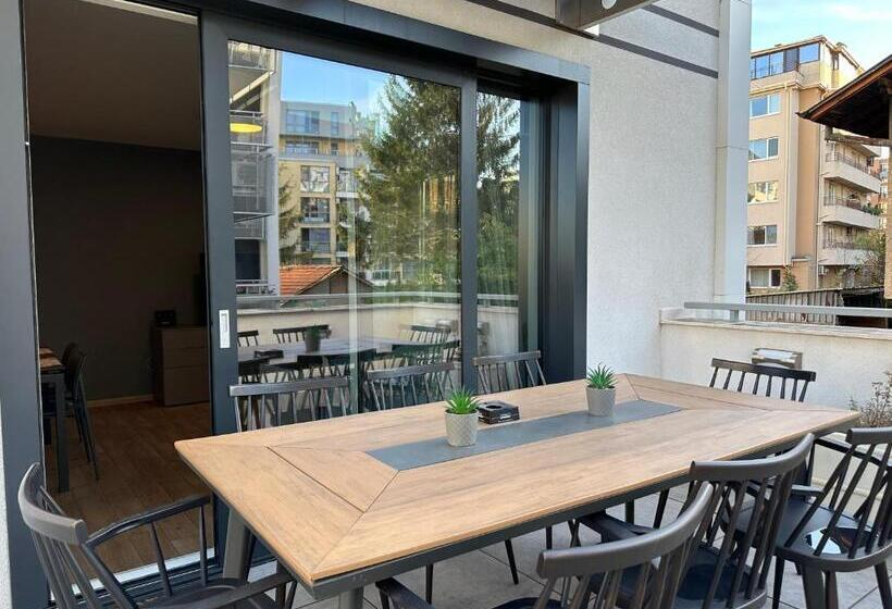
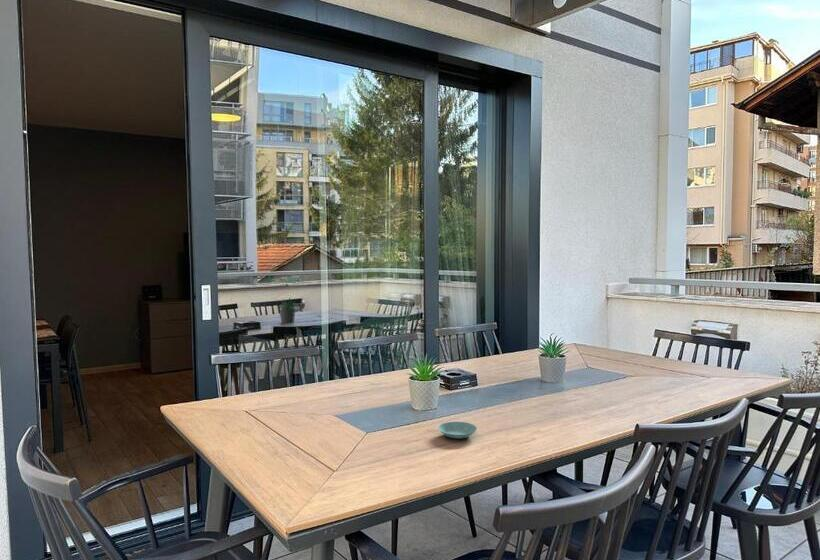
+ saucer (457, 431)
